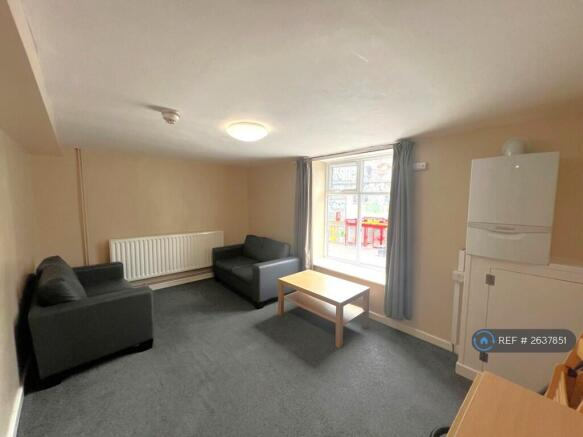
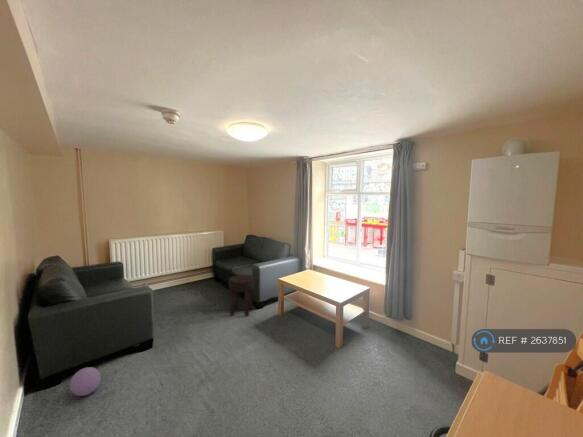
+ ball (85, 381)
+ side table (238, 295)
